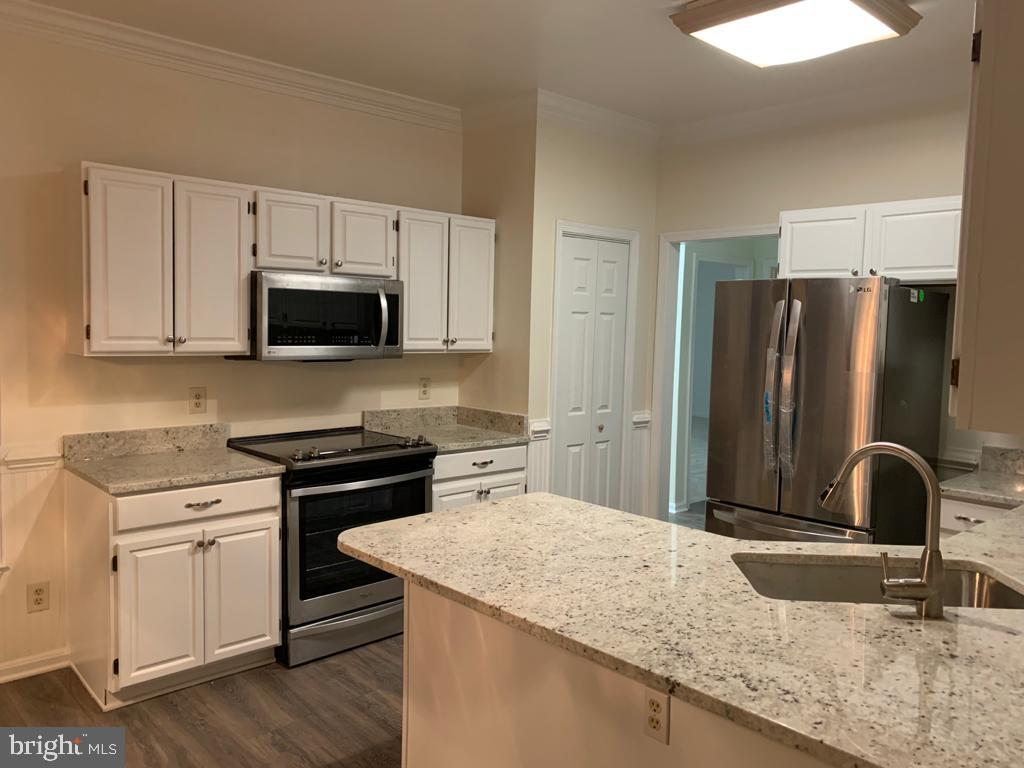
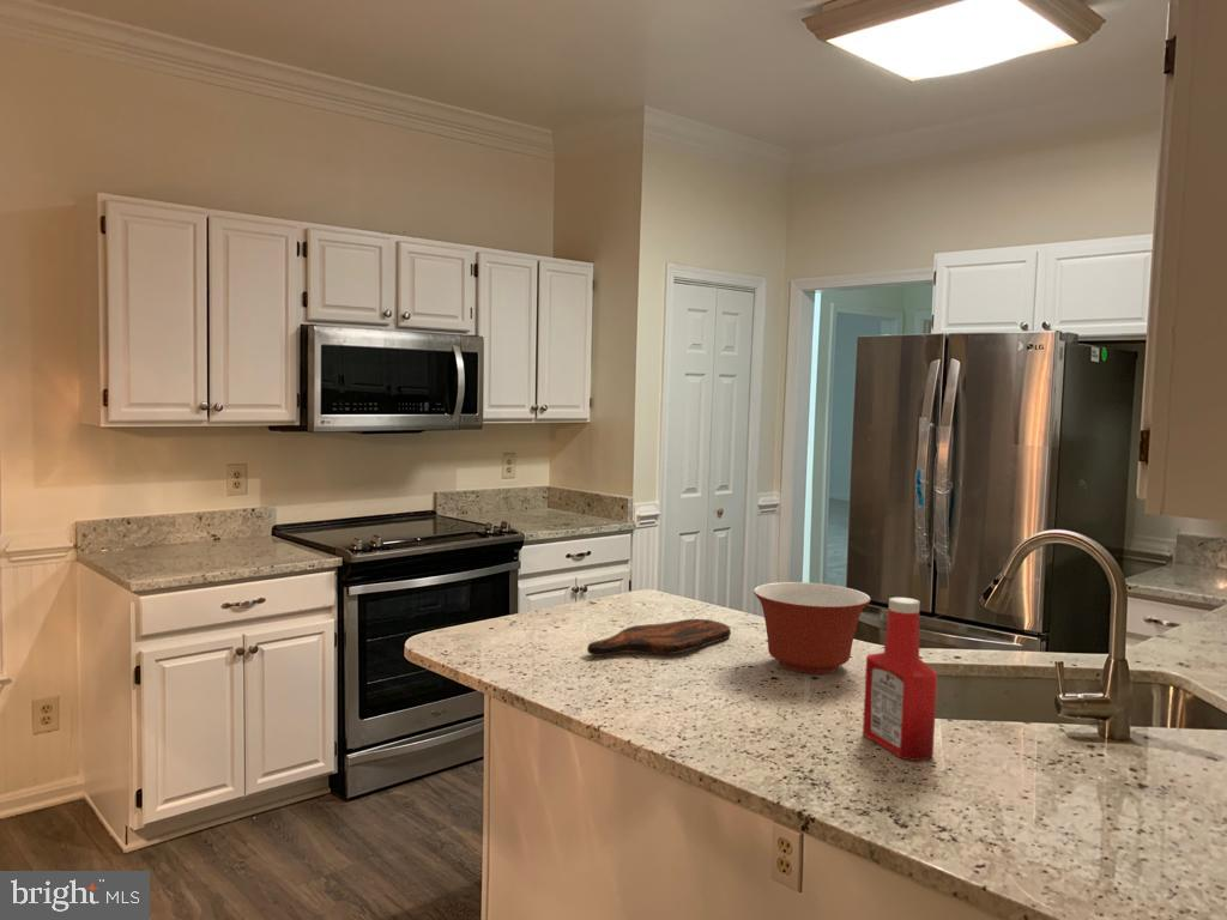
+ soap bottle (900, 672)
+ mixing bowl (809, 629)
+ cutting board (663, 638)
